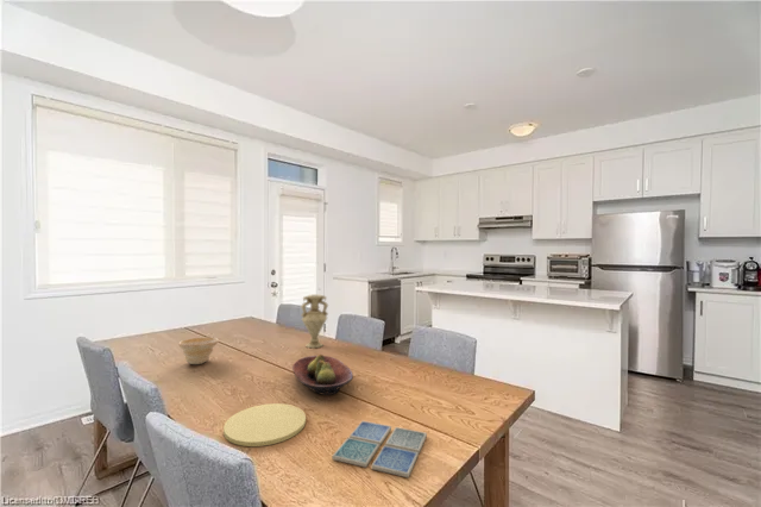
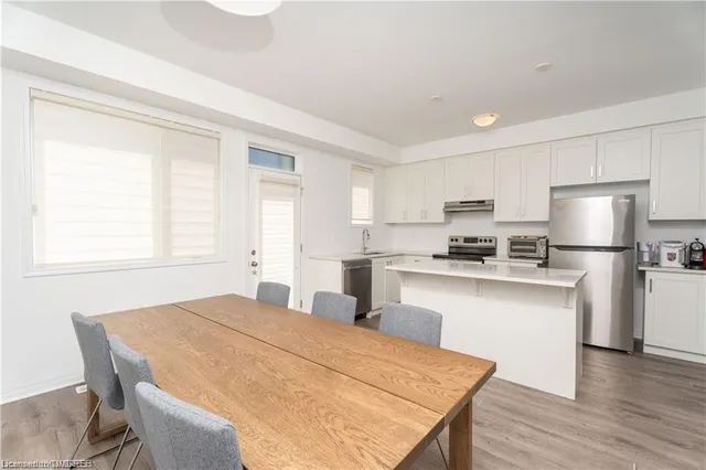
- bowl (199, 350)
- plate (268, 422)
- drink coaster (380, 444)
- fruit bowl (321, 370)
- vase (314, 320)
